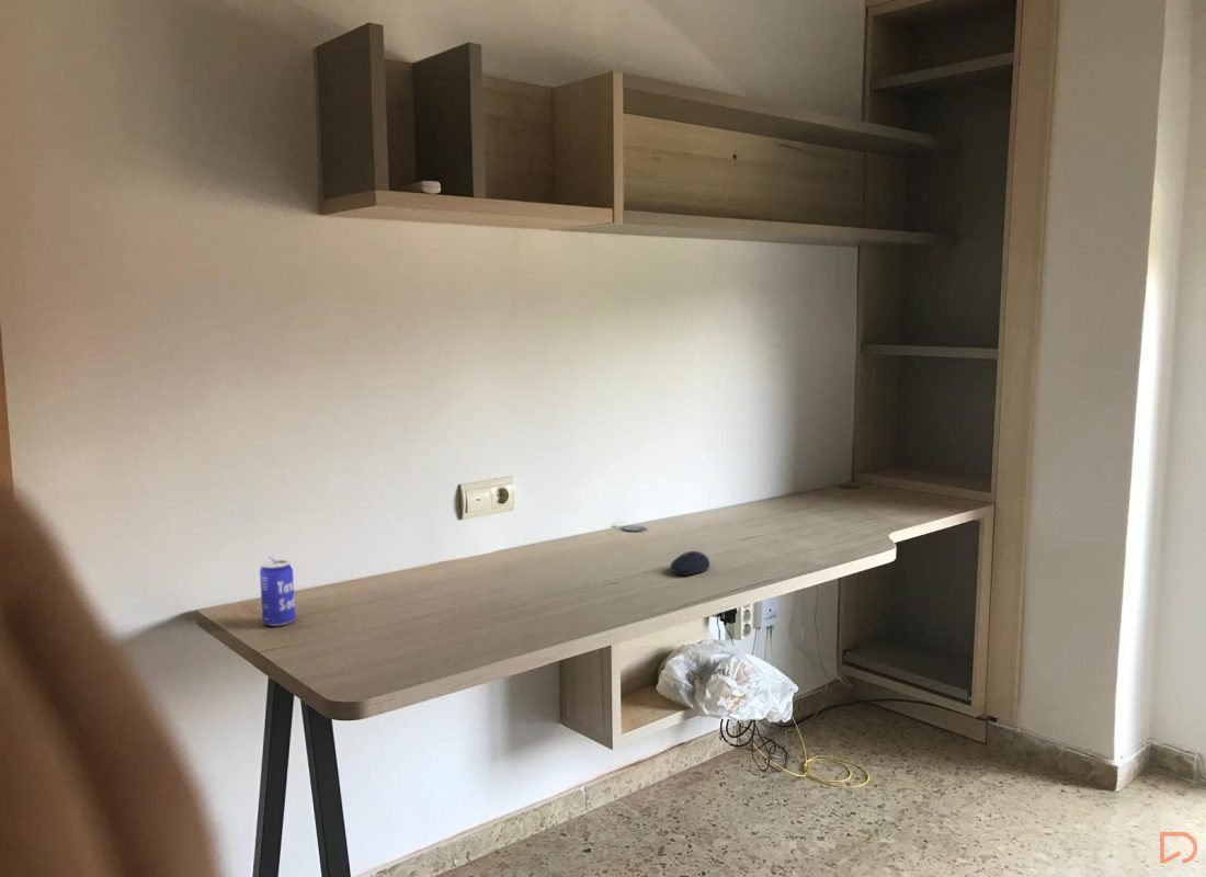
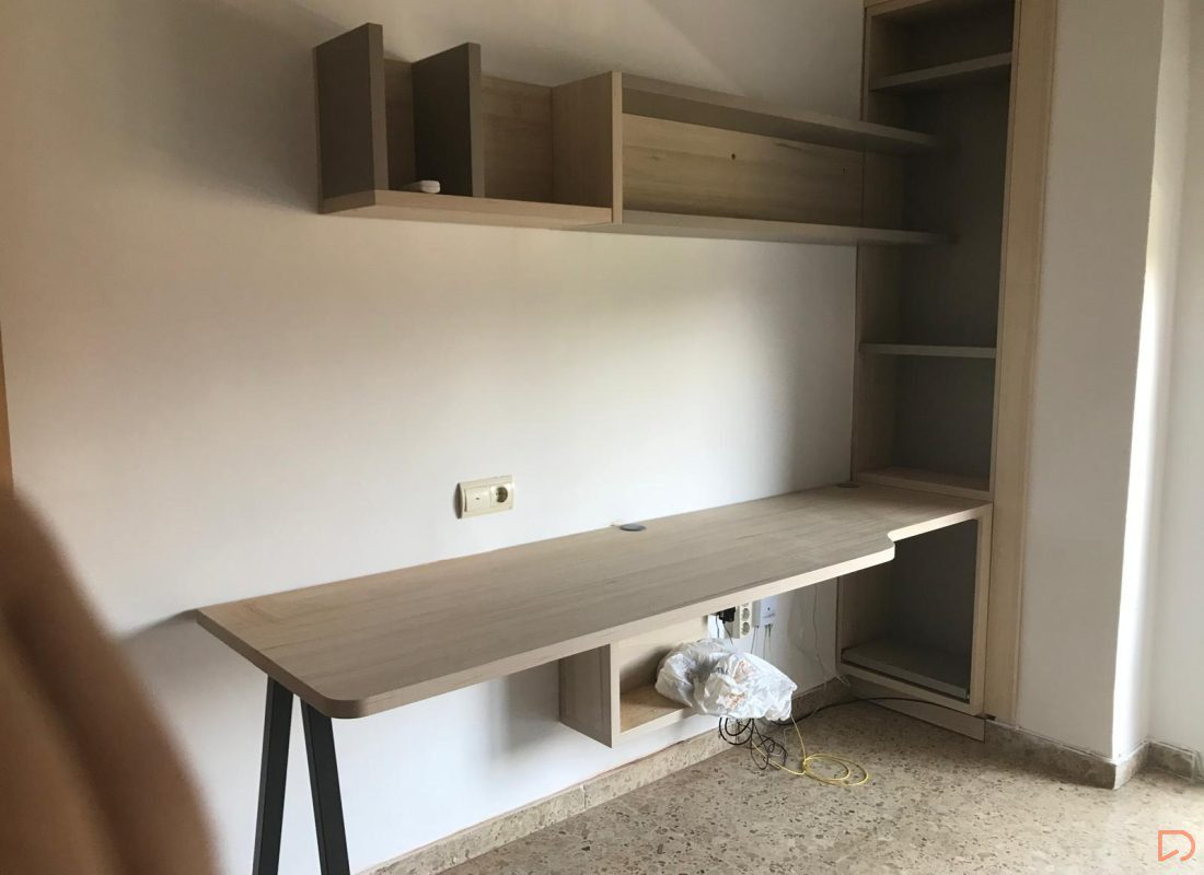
- beer can (276, 589)
- computer mouse (690, 560)
